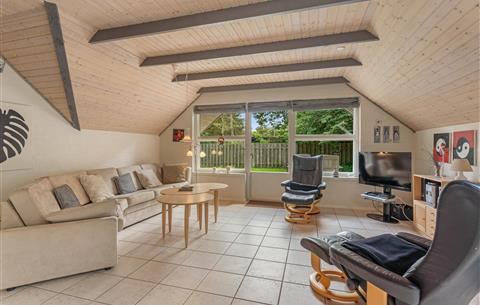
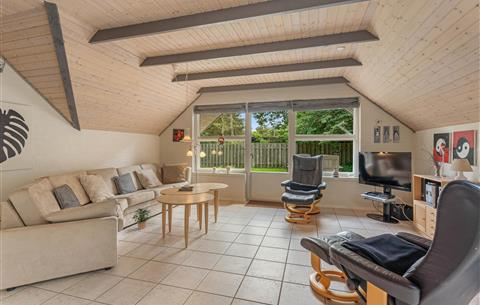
+ potted plant (143, 216)
